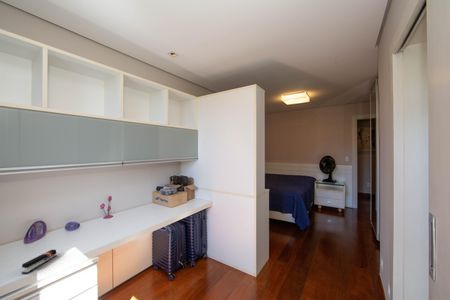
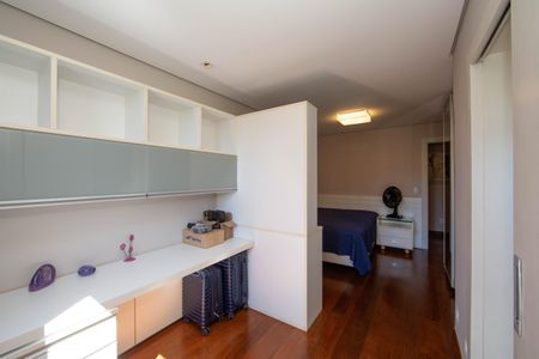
- stapler (40, 259)
